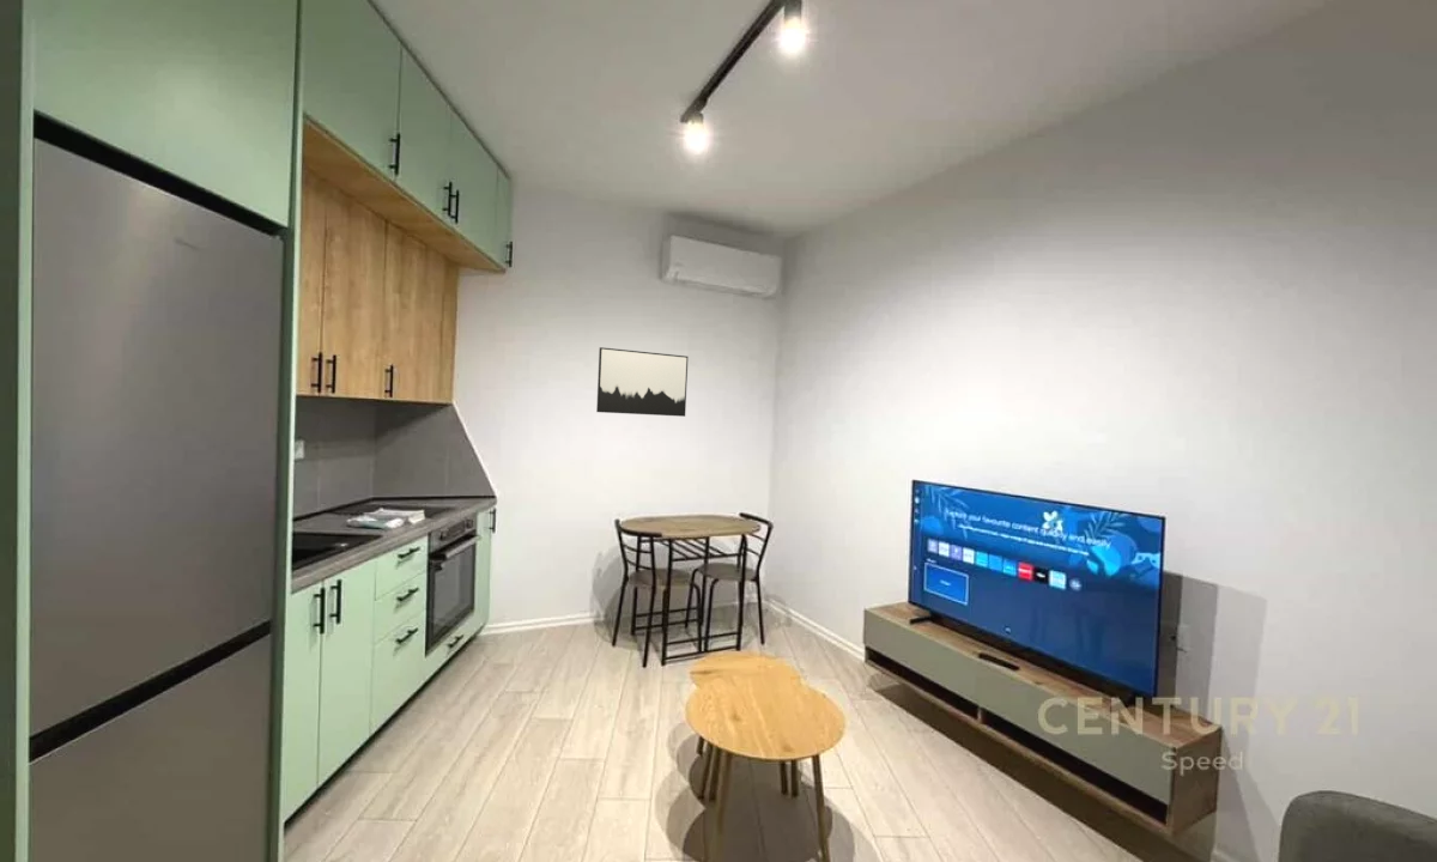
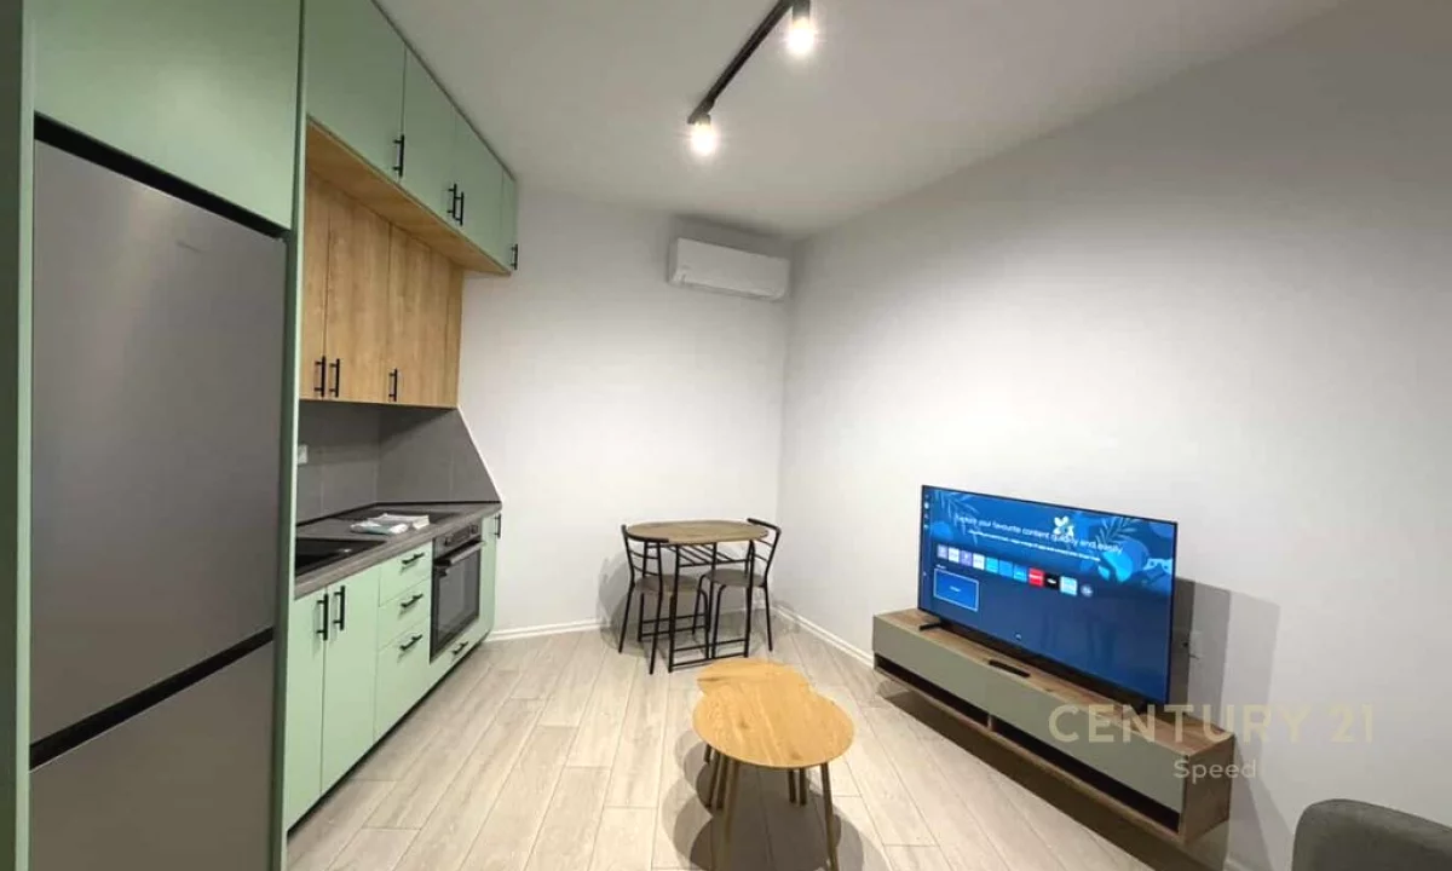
- wall art (643, 383)
